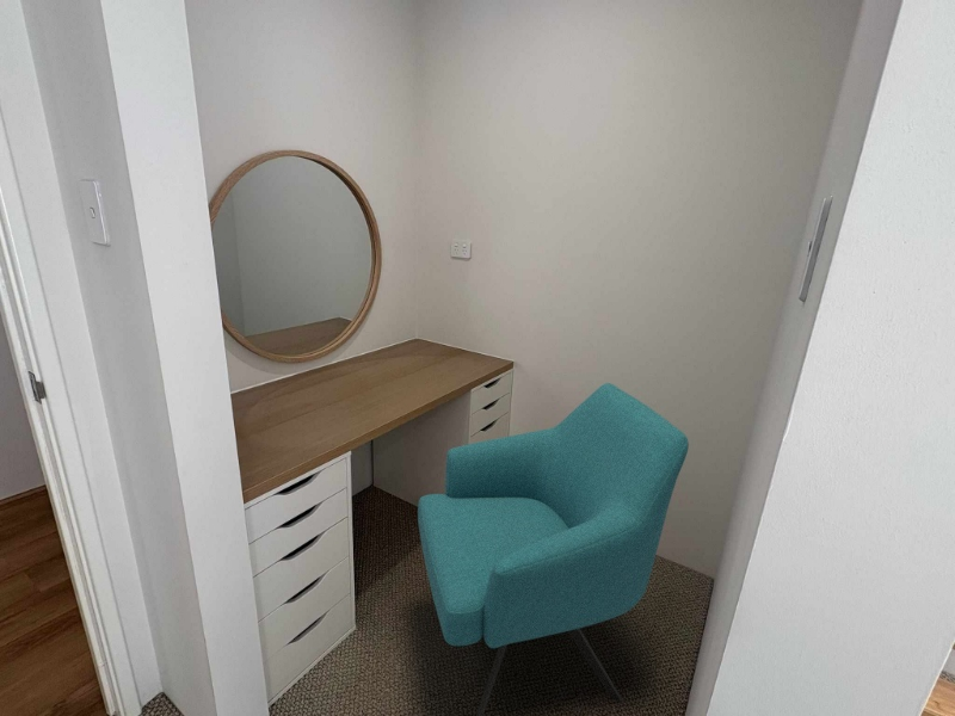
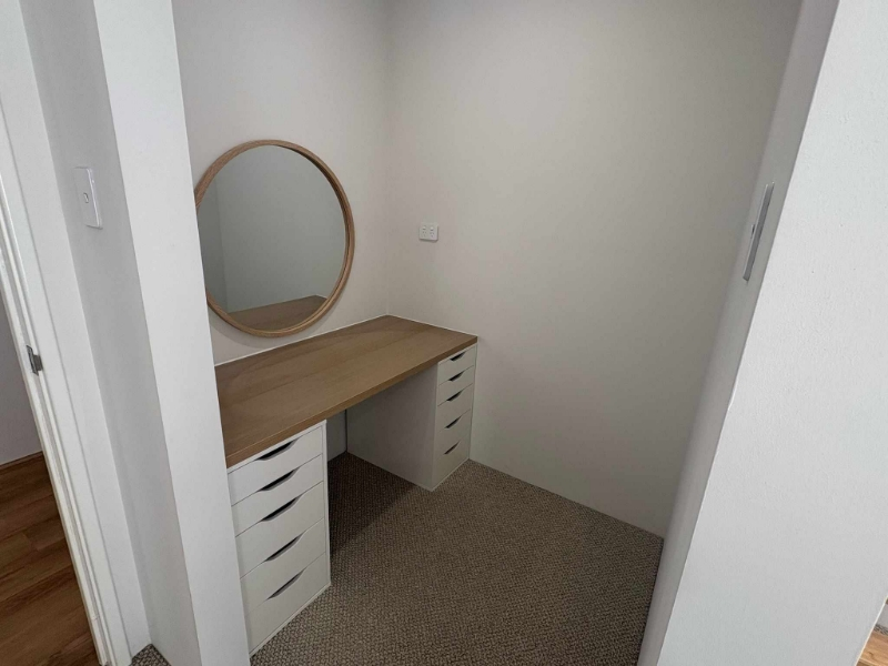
- chair (534, 538)
